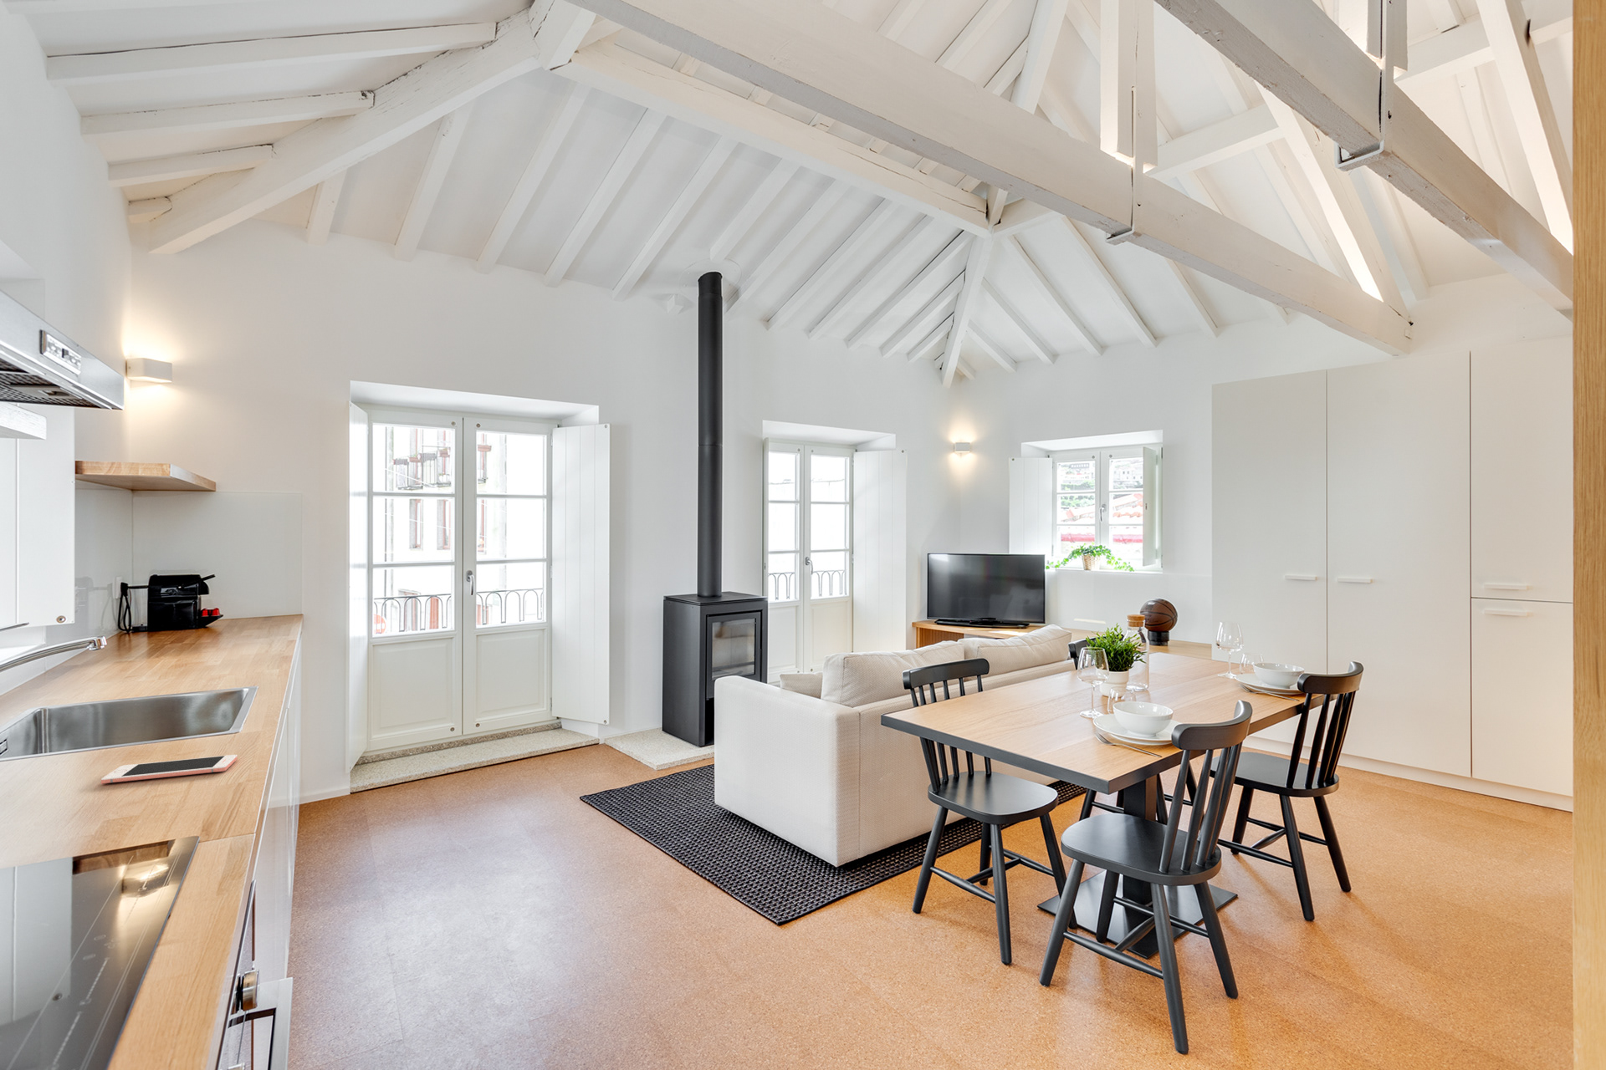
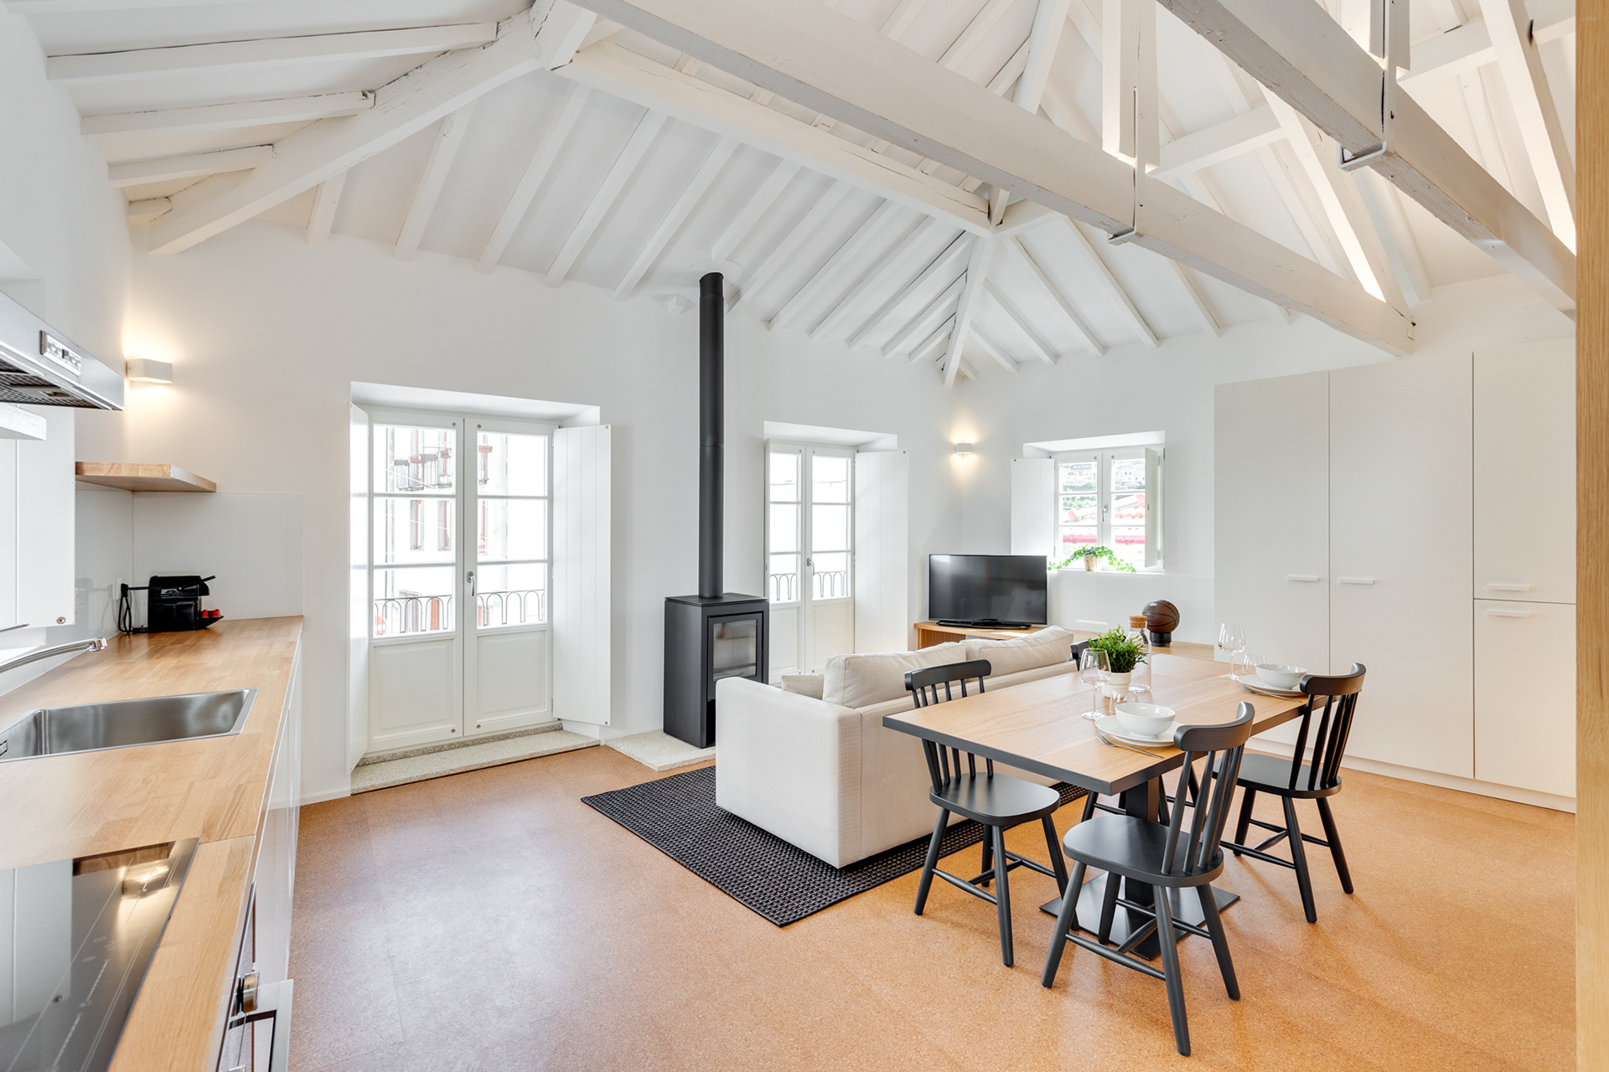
- cell phone (172, 768)
